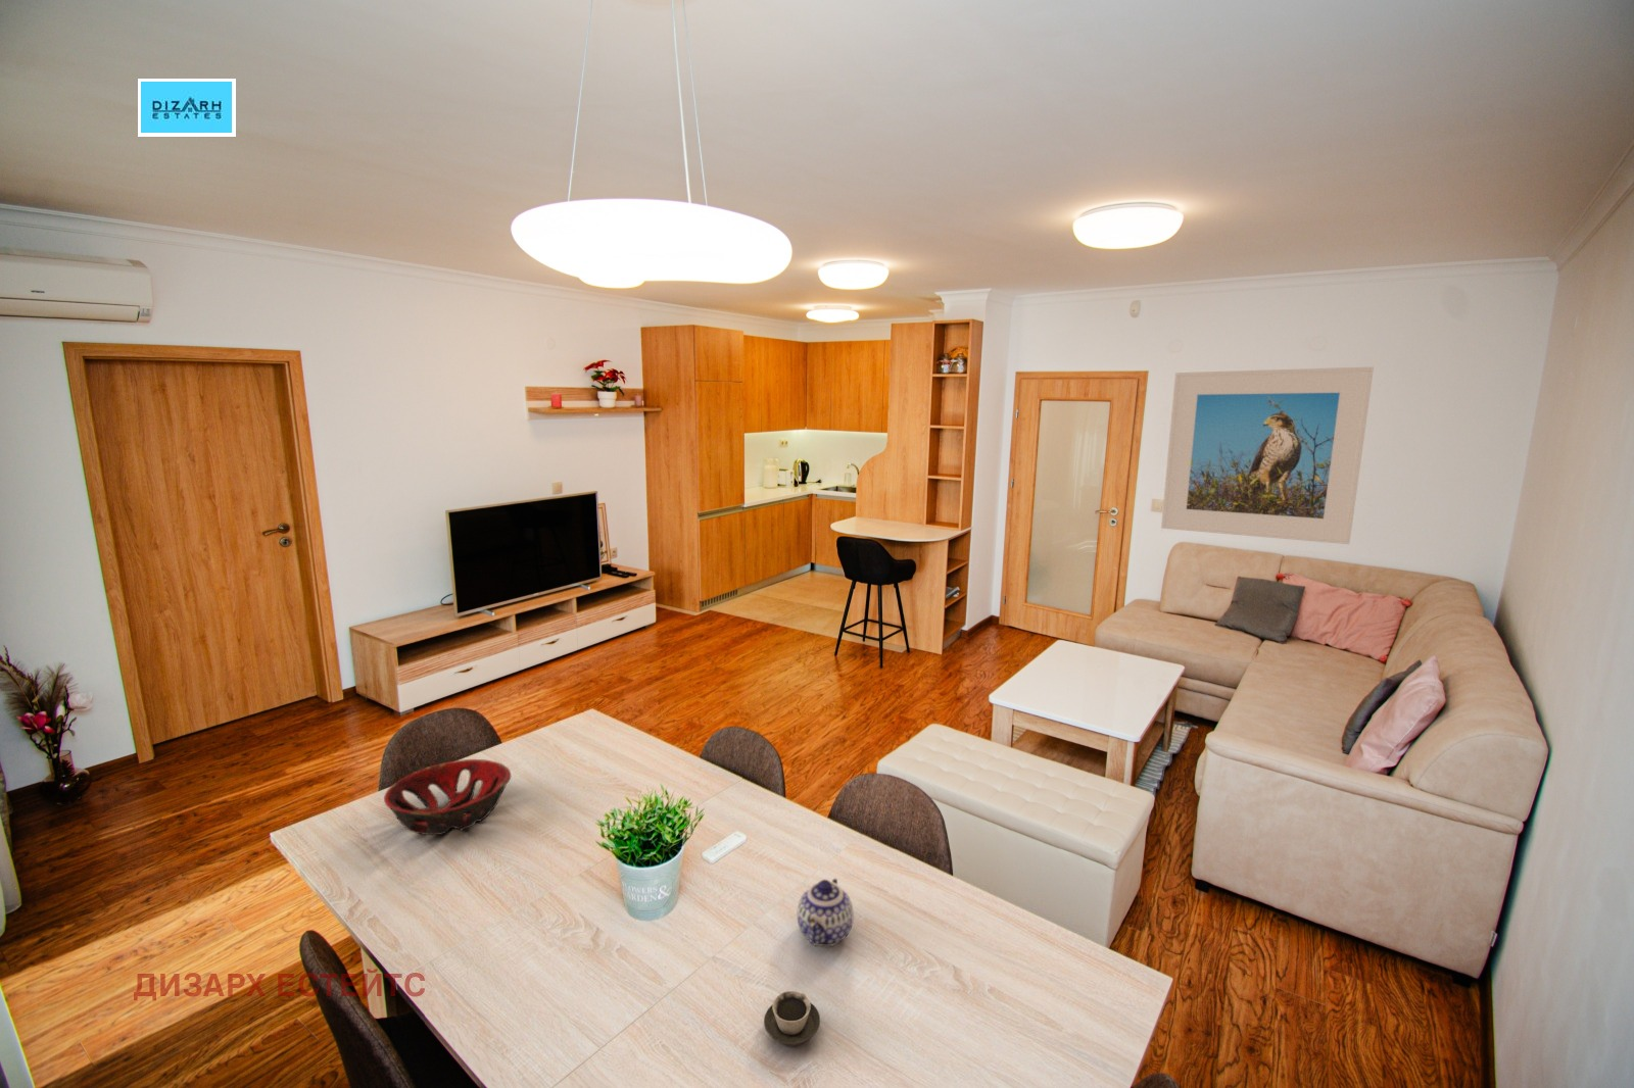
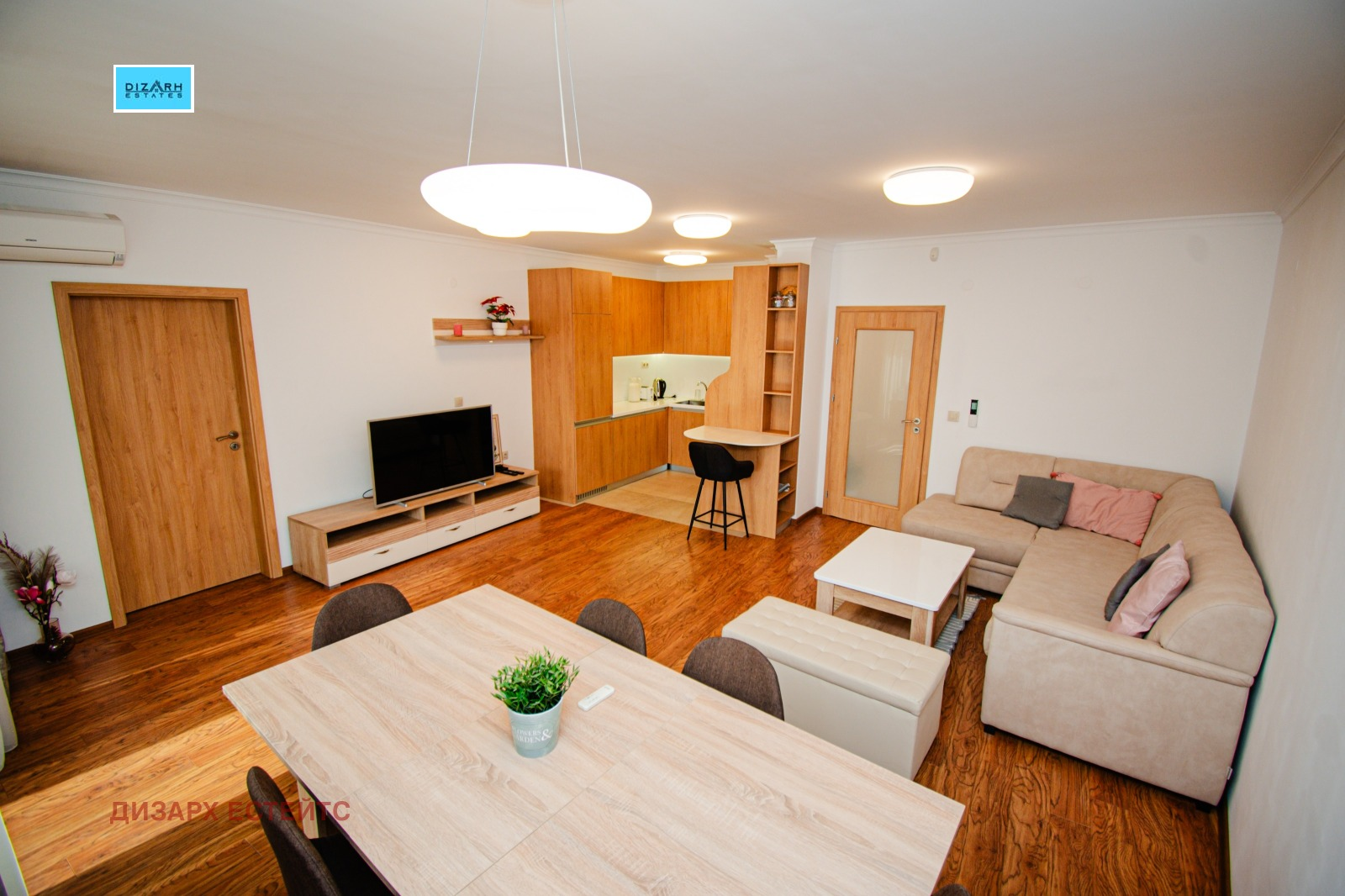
- teapot (824, 908)
- cup (791, 1018)
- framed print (1259, 454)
- decorative bowl (452, 799)
